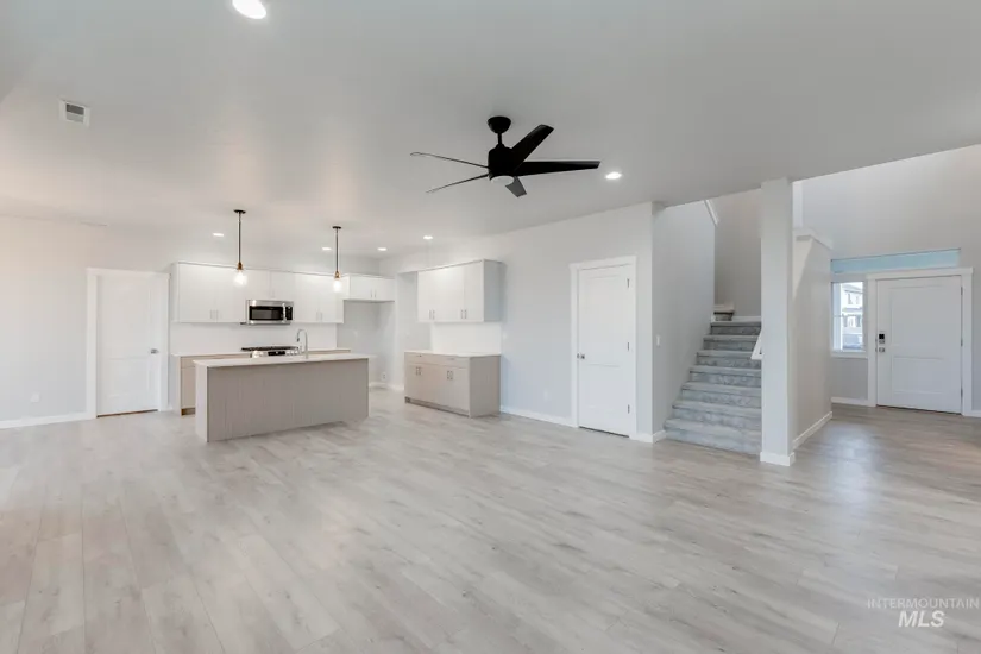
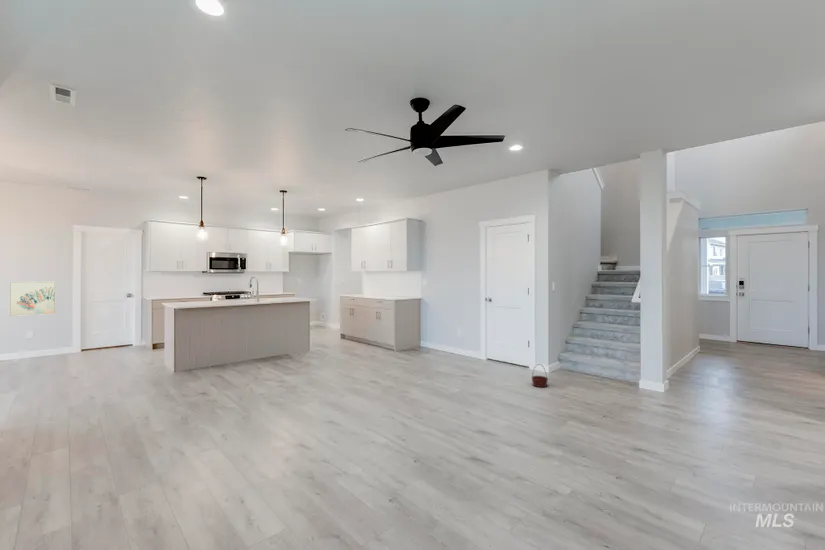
+ wall art (33, 298)
+ basket (539, 376)
